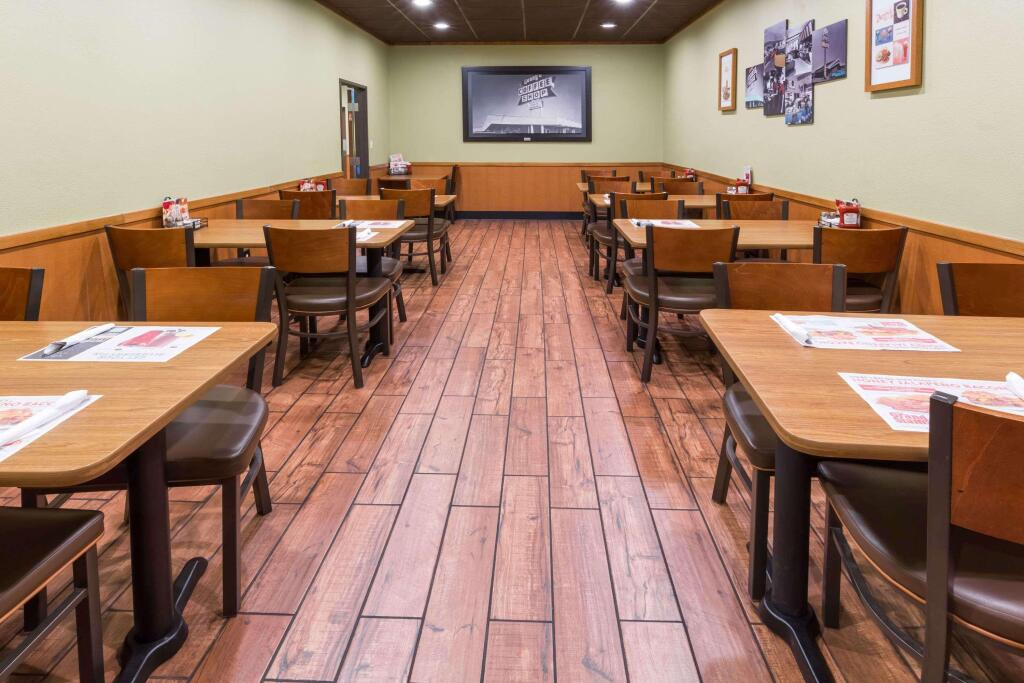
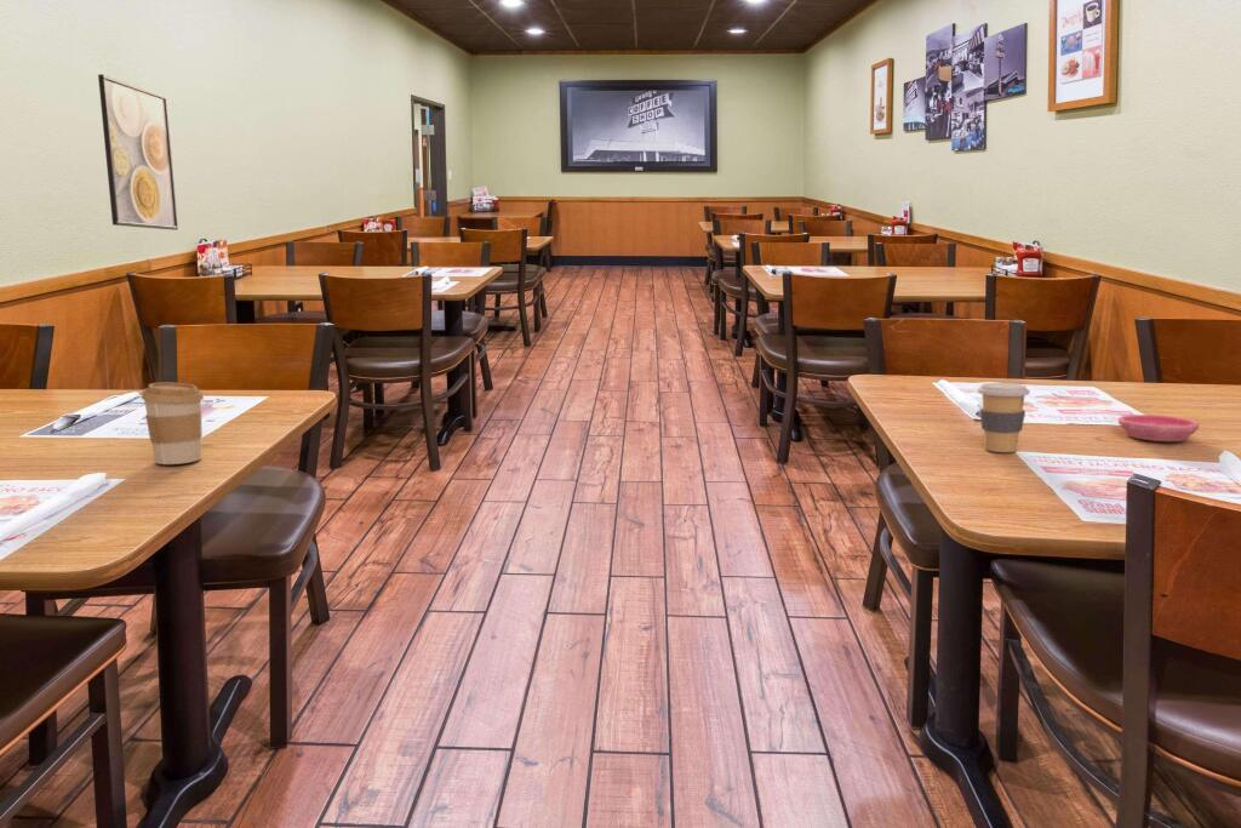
+ coffee cup (175, 422)
+ saucer (1157, 428)
+ coffee cup (1001, 417)
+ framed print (141, 158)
